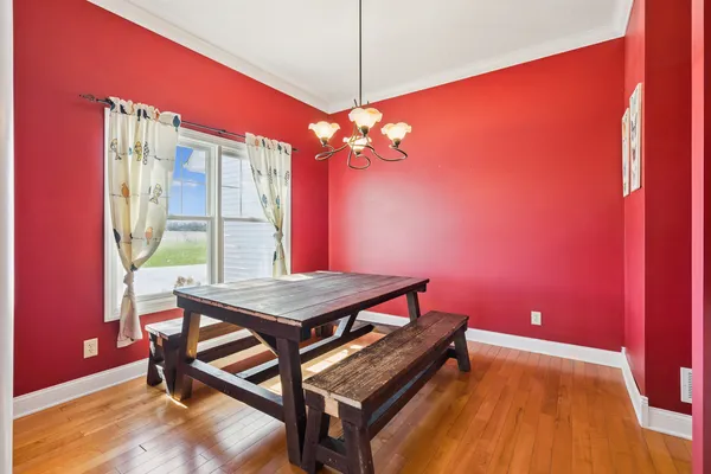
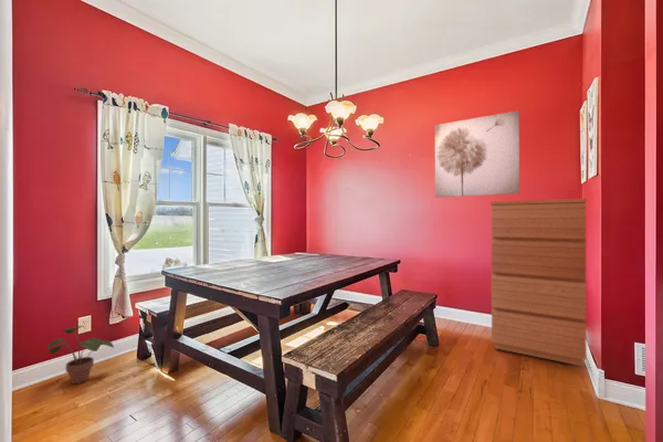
+ potted plant (81, 355)
+ wall art (474, 157)
+ dresser (535, 274)
